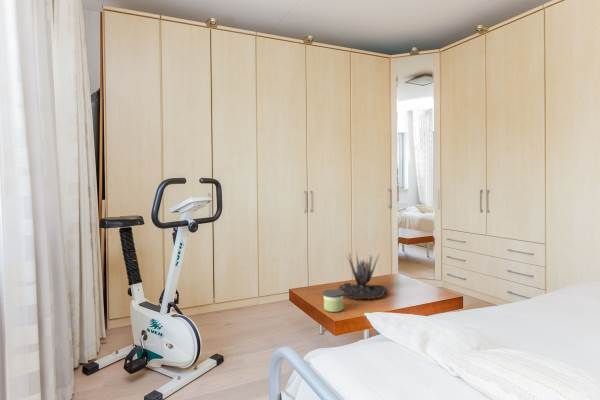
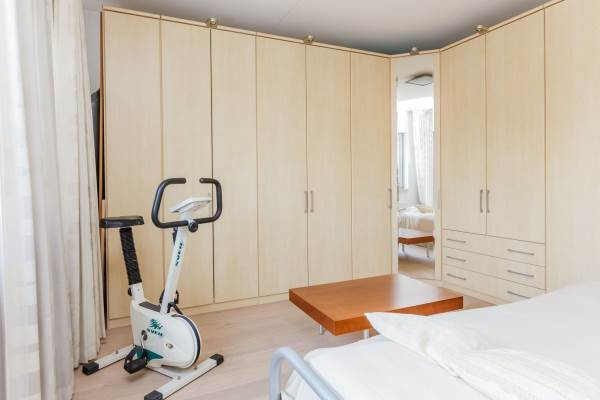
- candle (333, 300)
- plant (362, 270)
